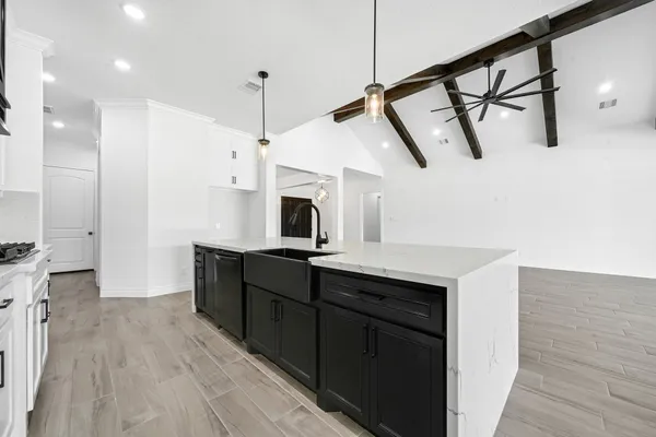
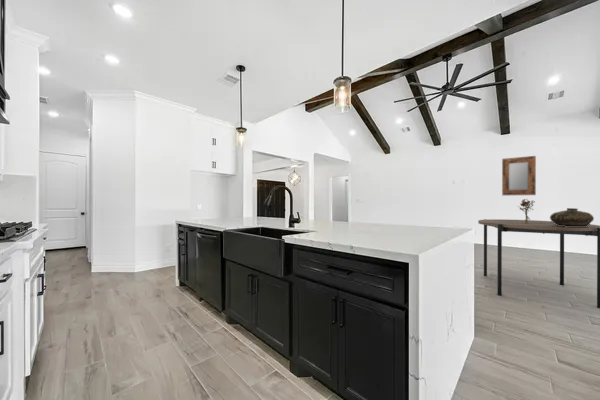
+ home mirror (518, 176)
+ bouquet (526, 210)
+ ceramic pot (570, 217)
+ dining table (532, 232)
